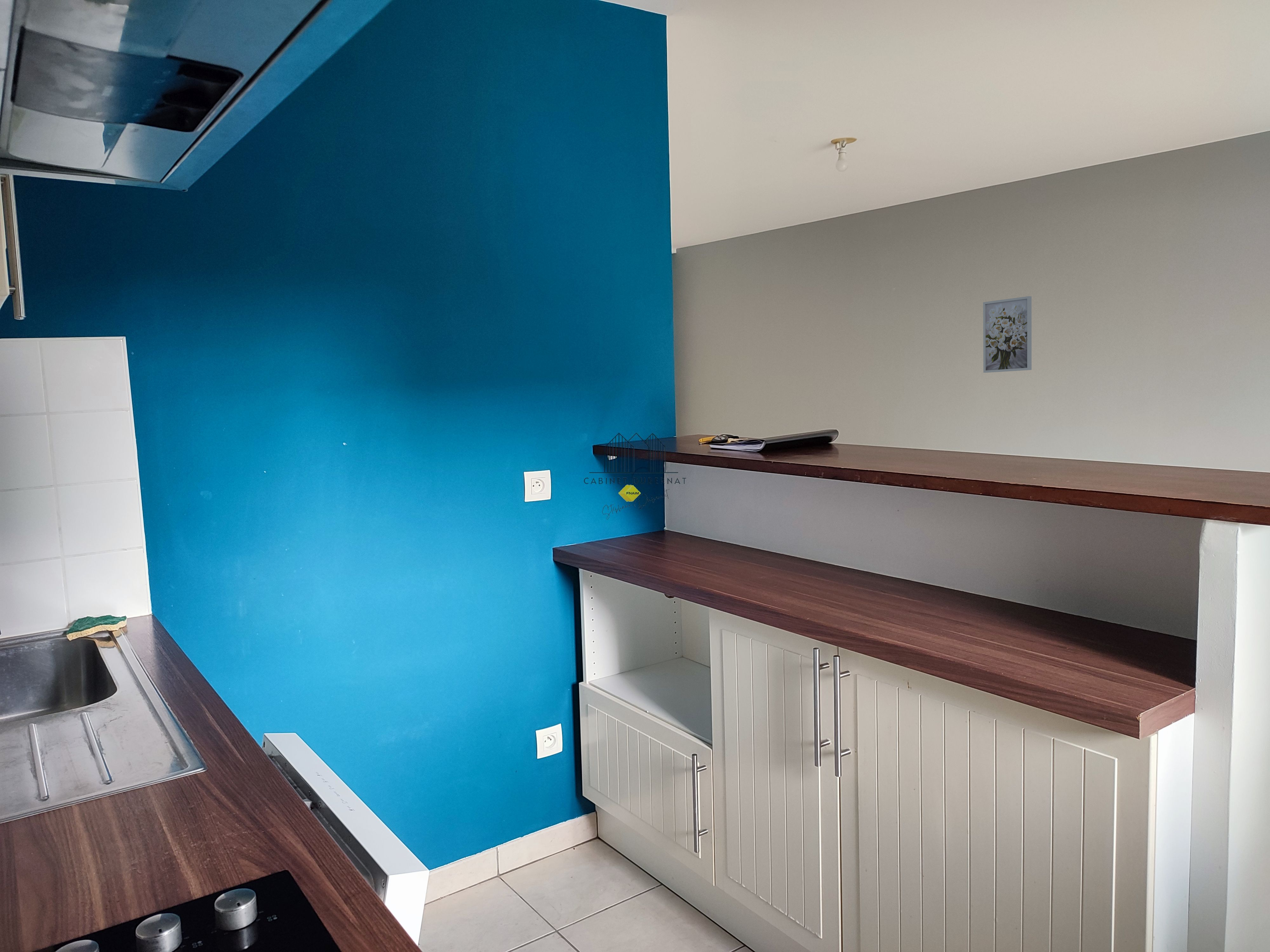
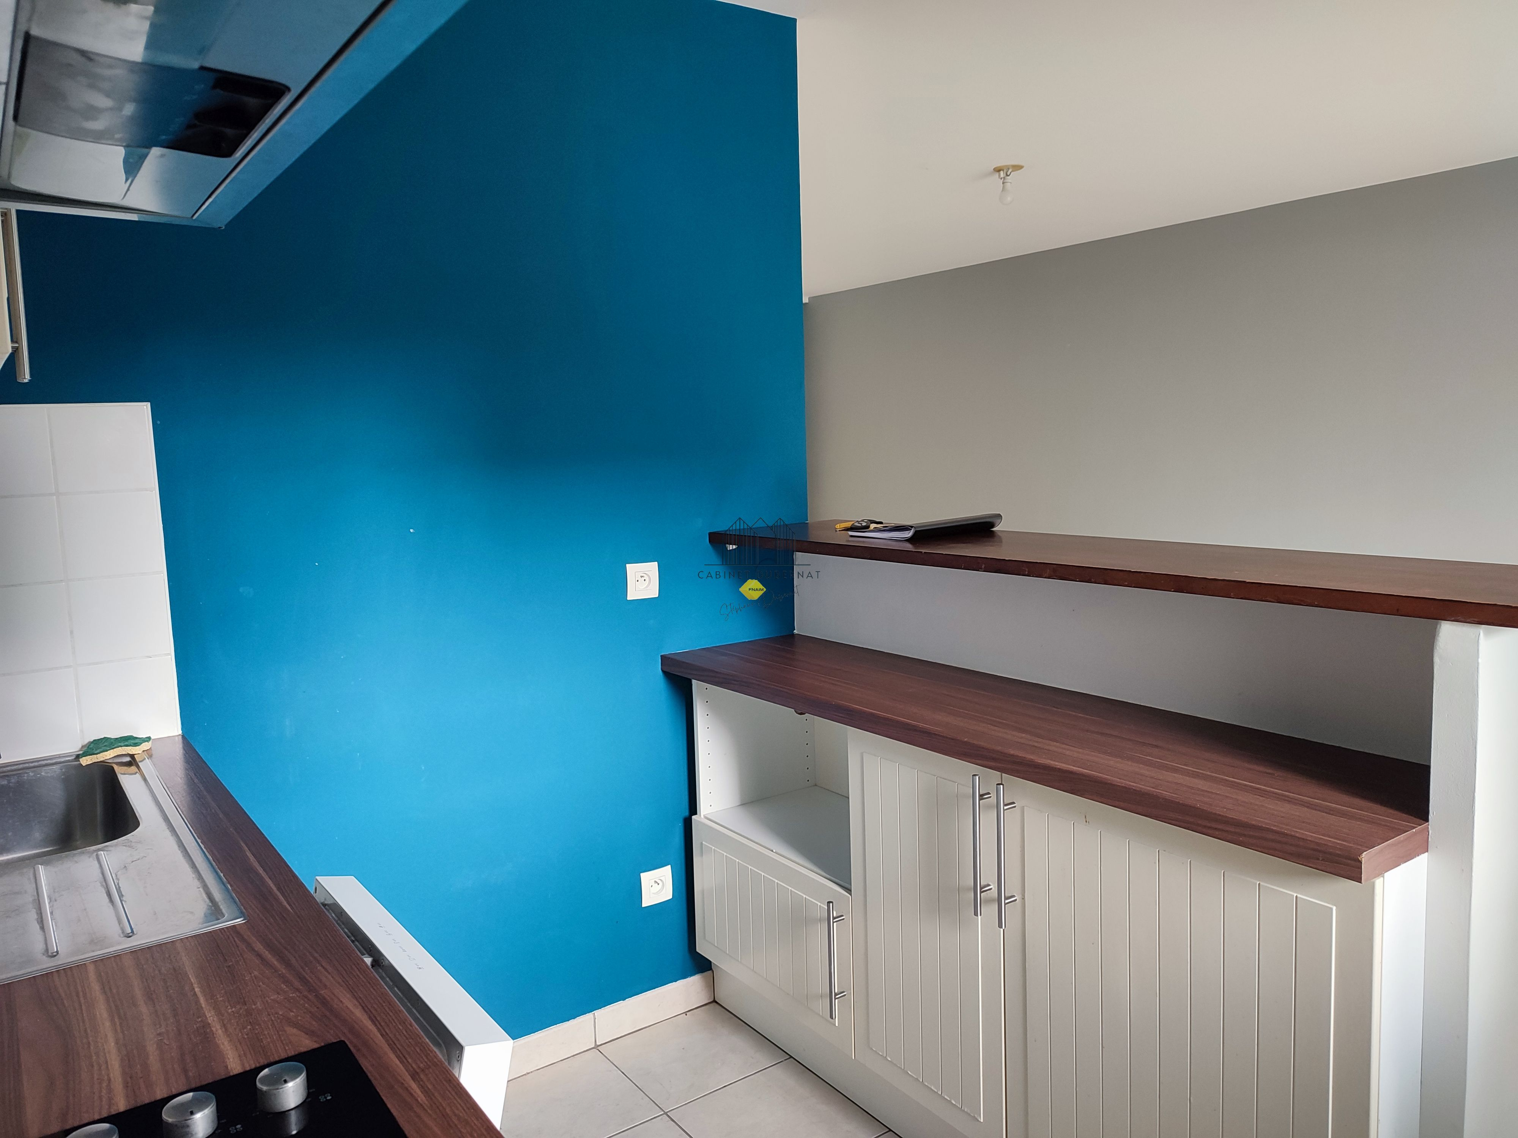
- wall art (1007, 335)
